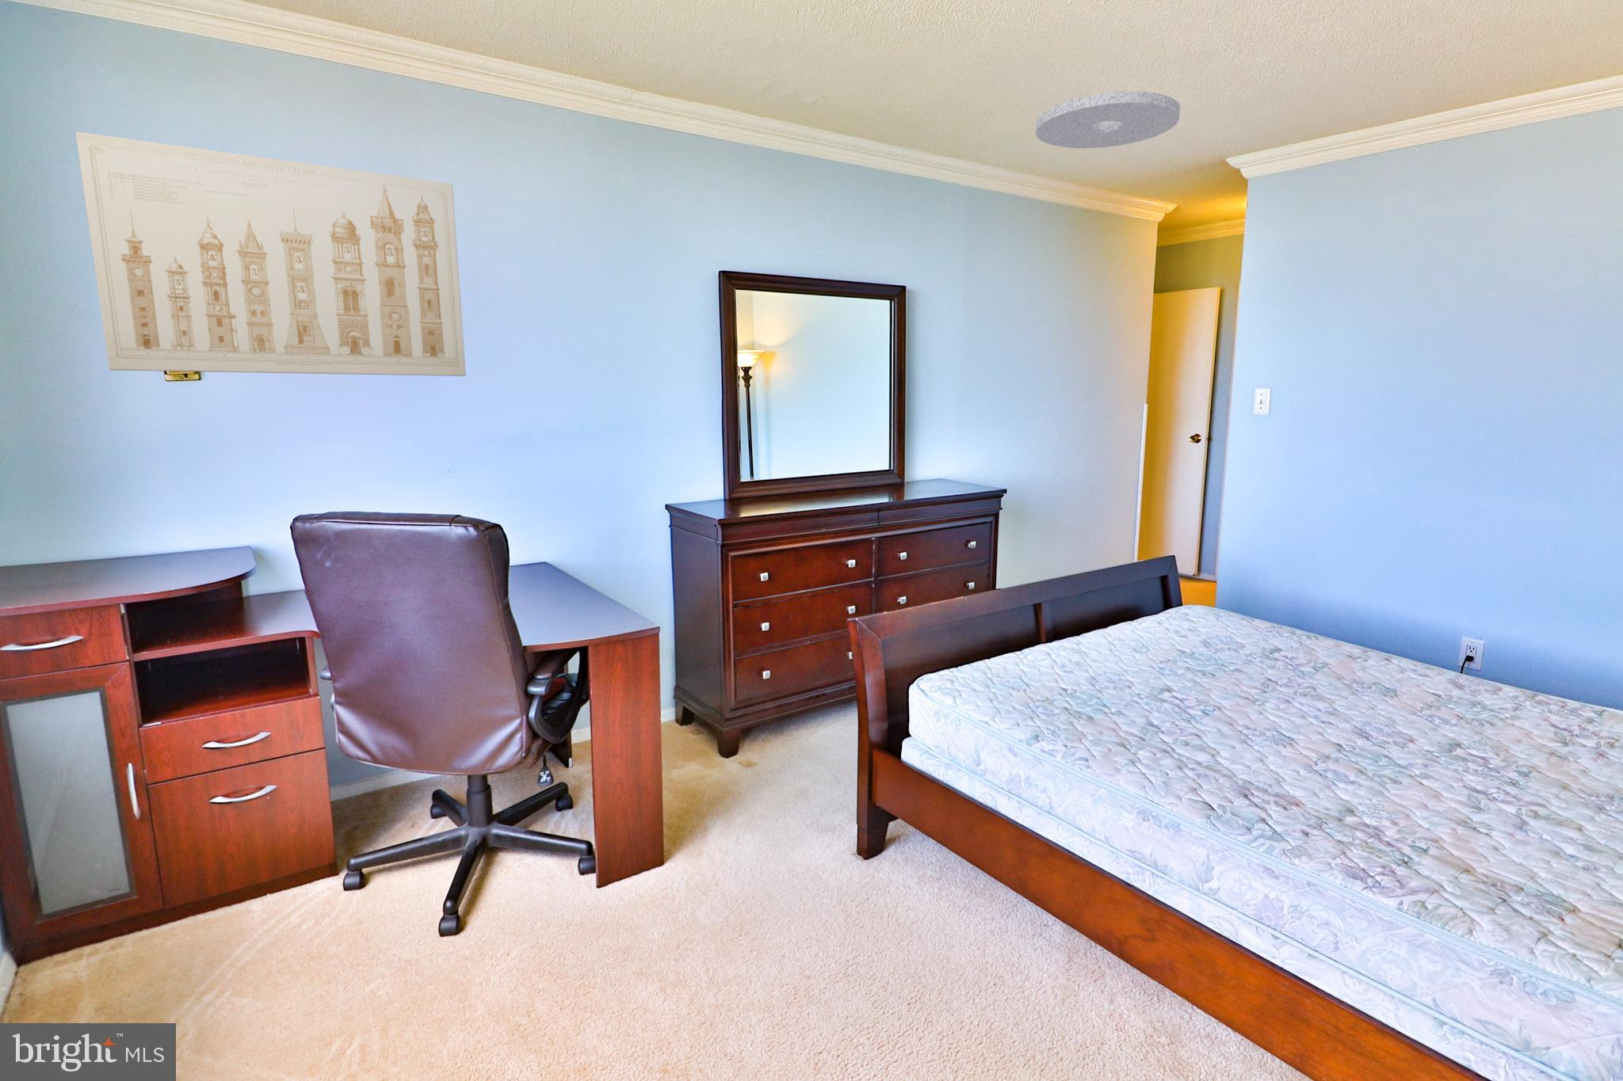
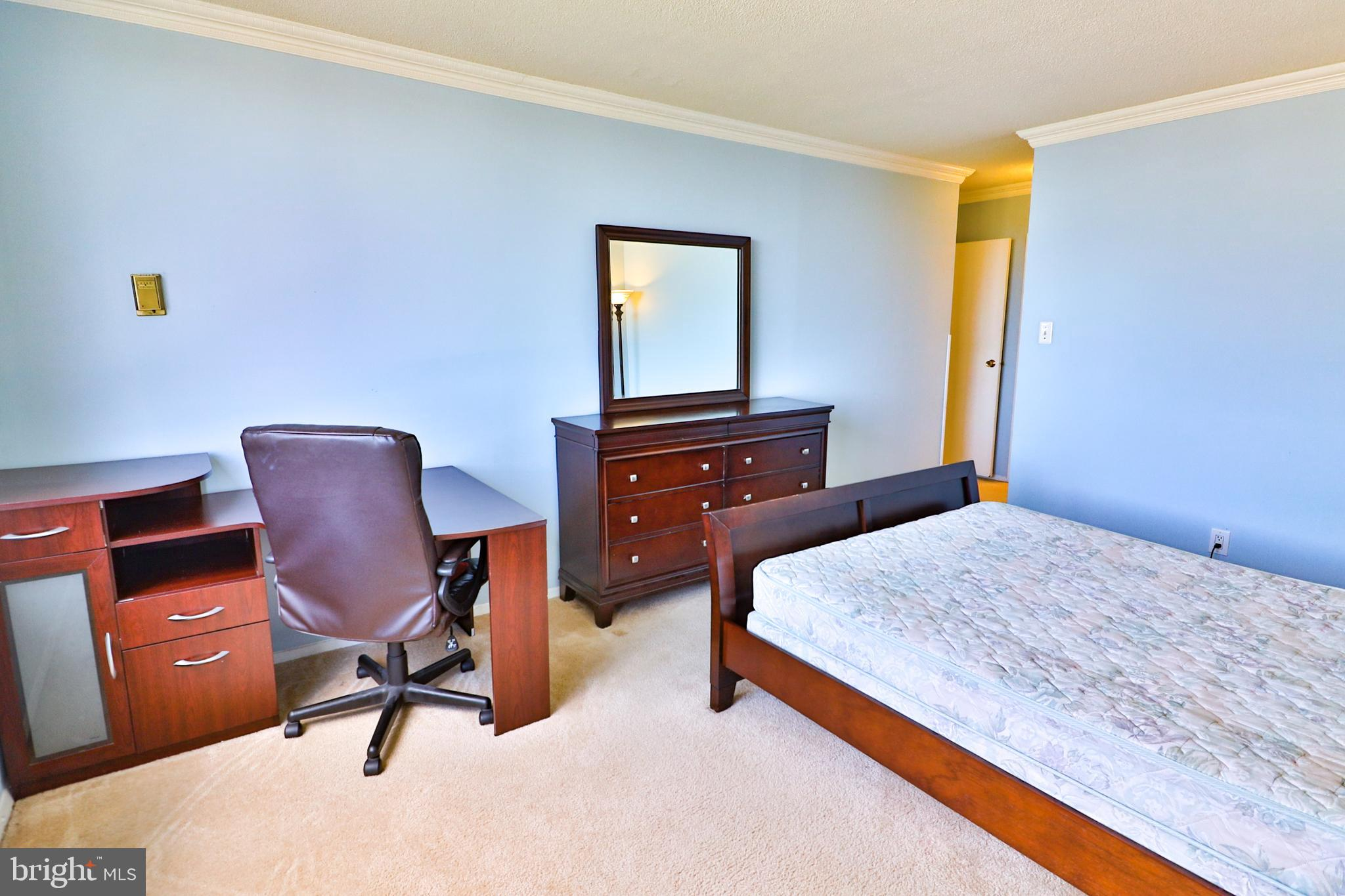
- ceiling light (1105, 123)
- wall art (294, 269)
